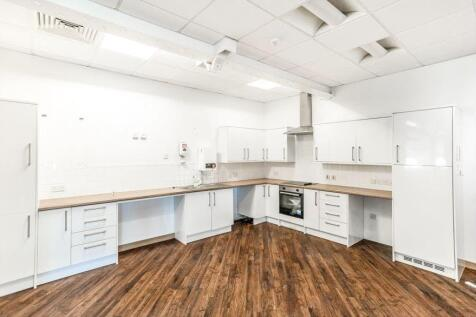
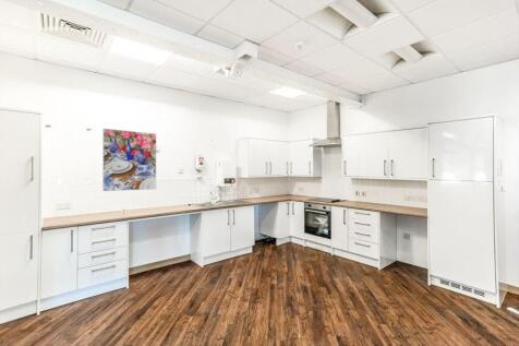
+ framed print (131, 160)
